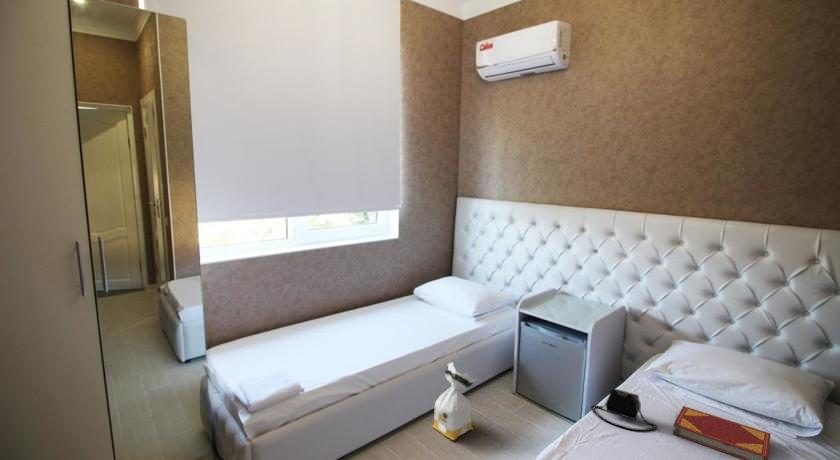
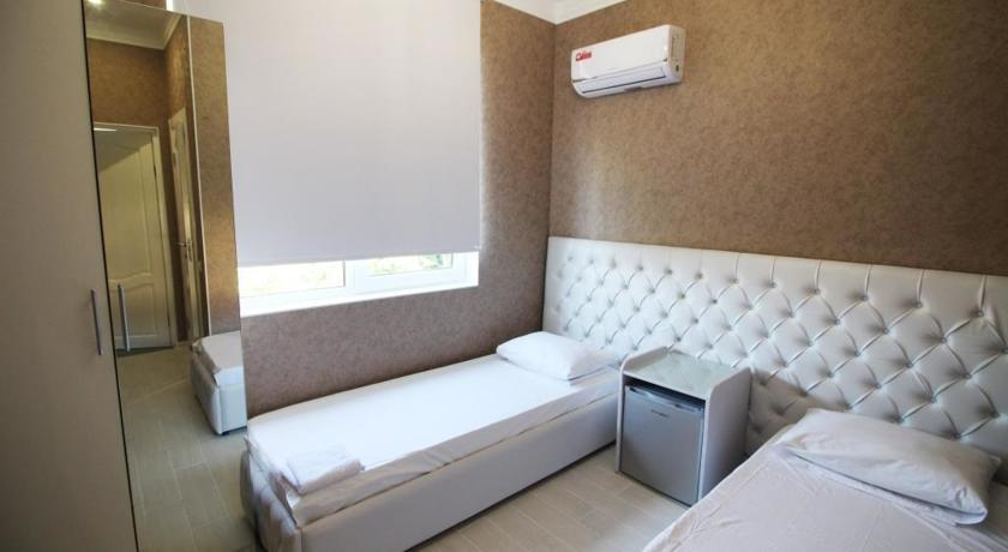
- handbag (622, 405)
- hardback book (720, 433)
- bag (453, 397)
